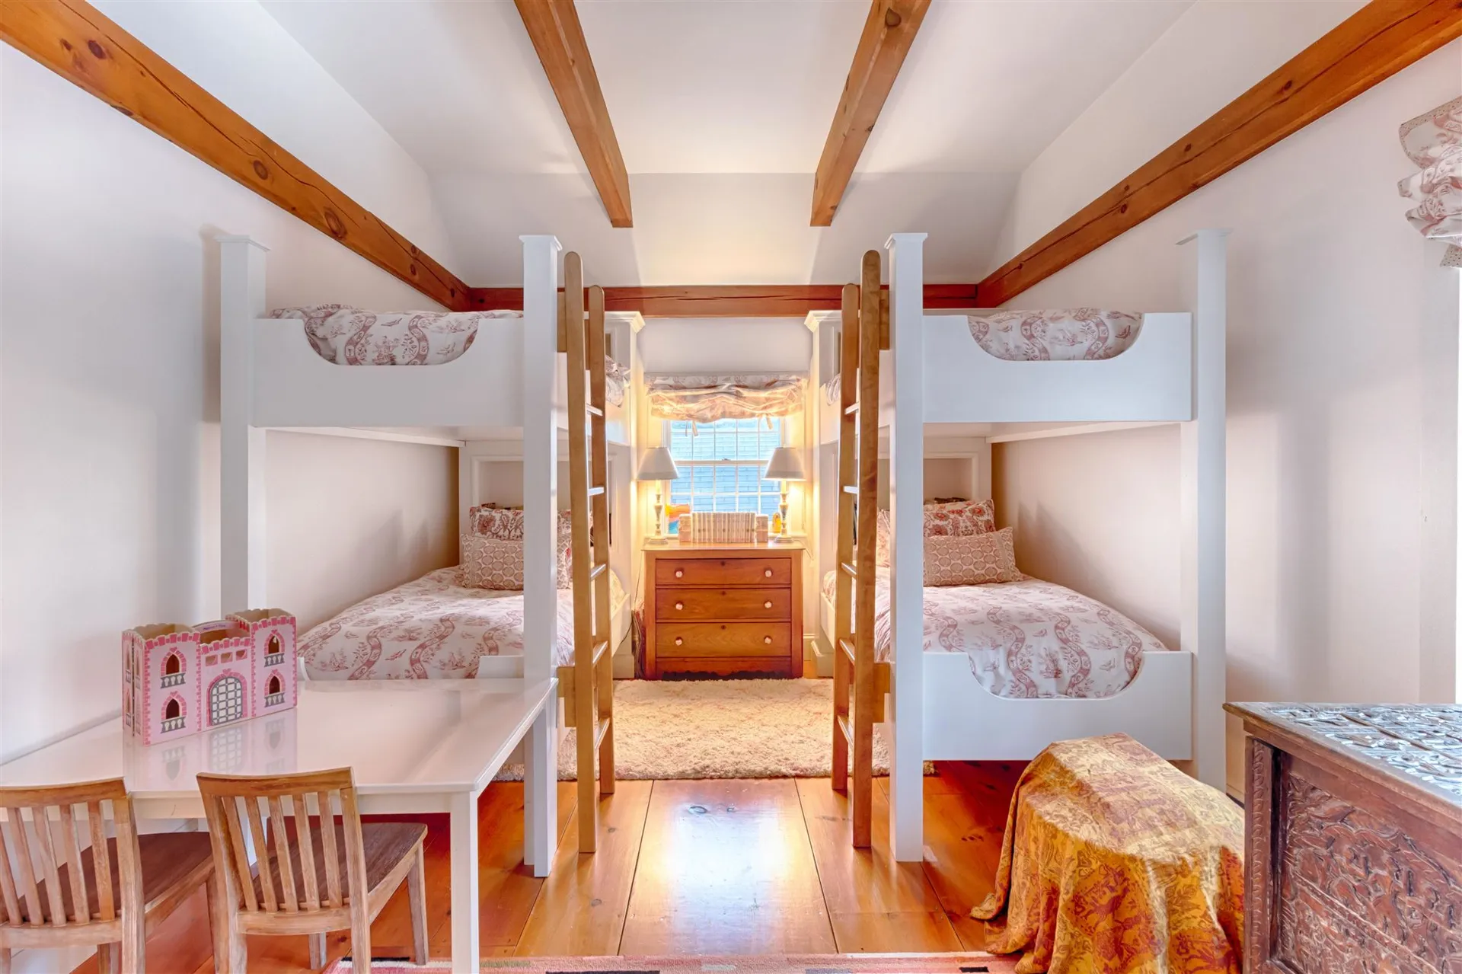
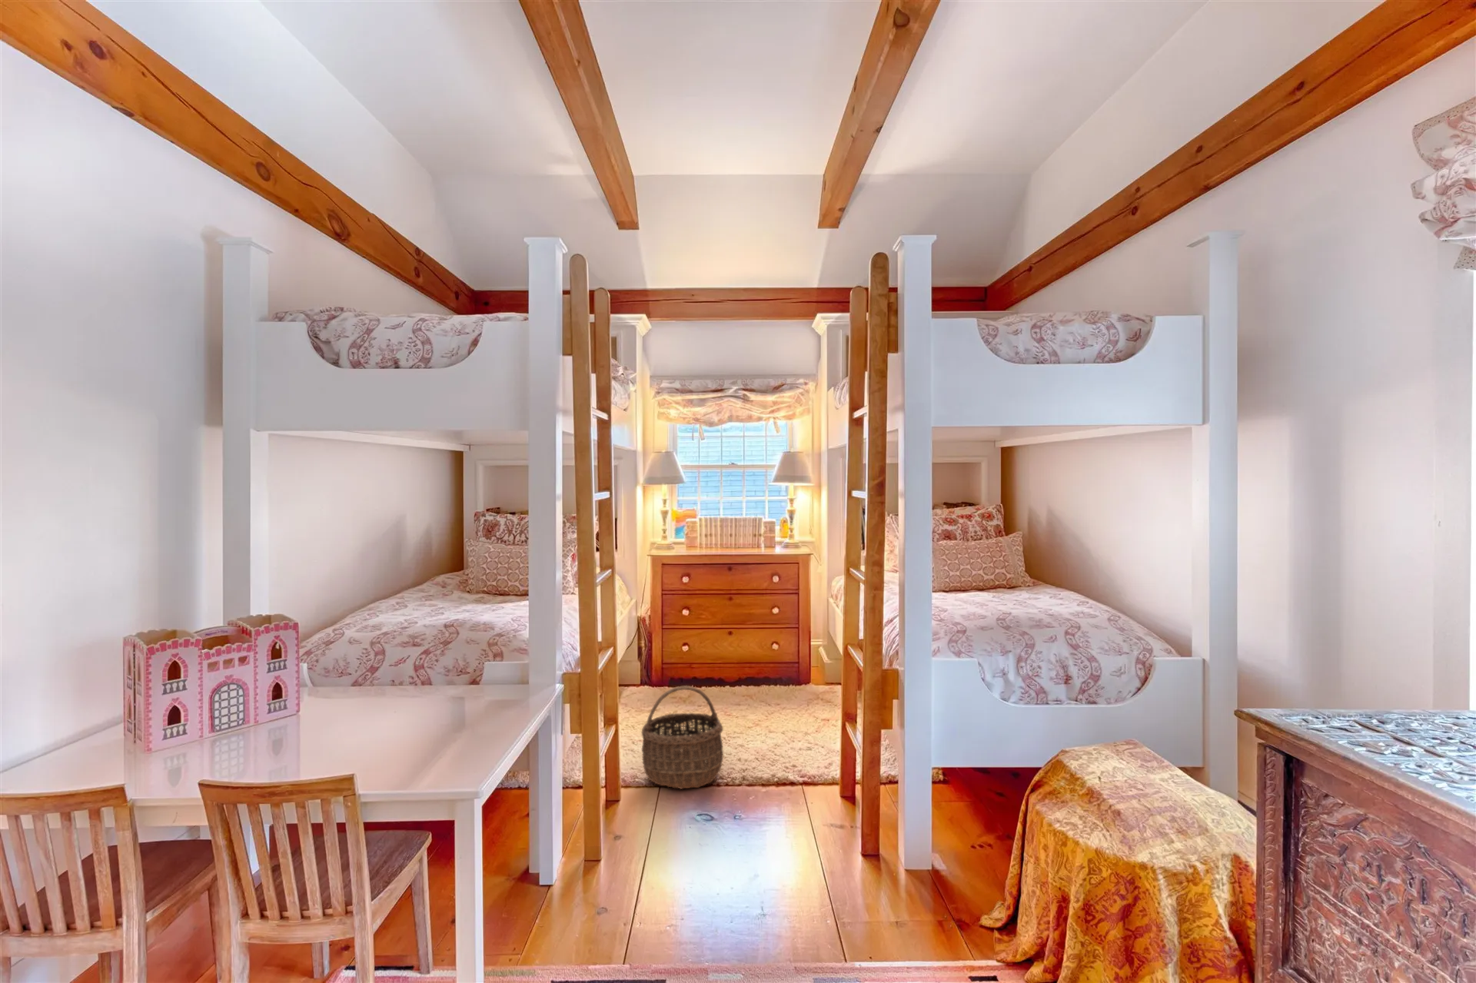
+ wicker basket (683, 733)
